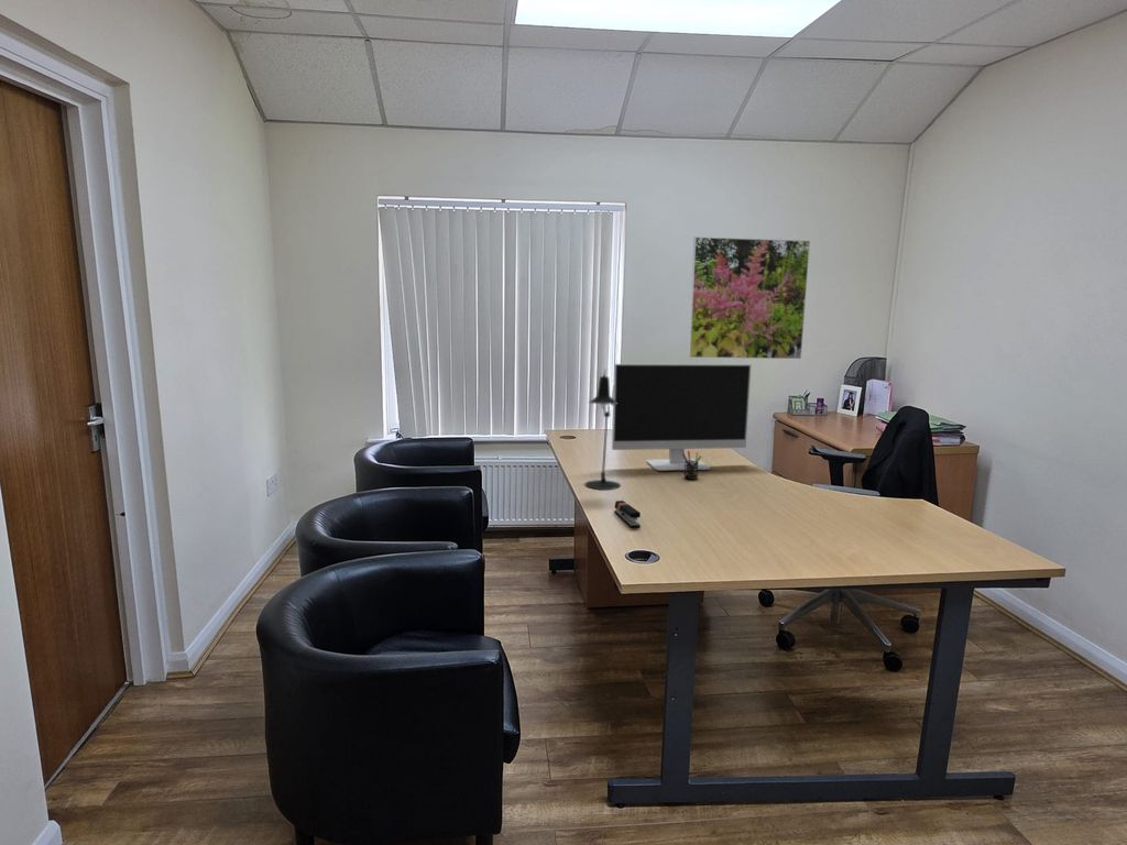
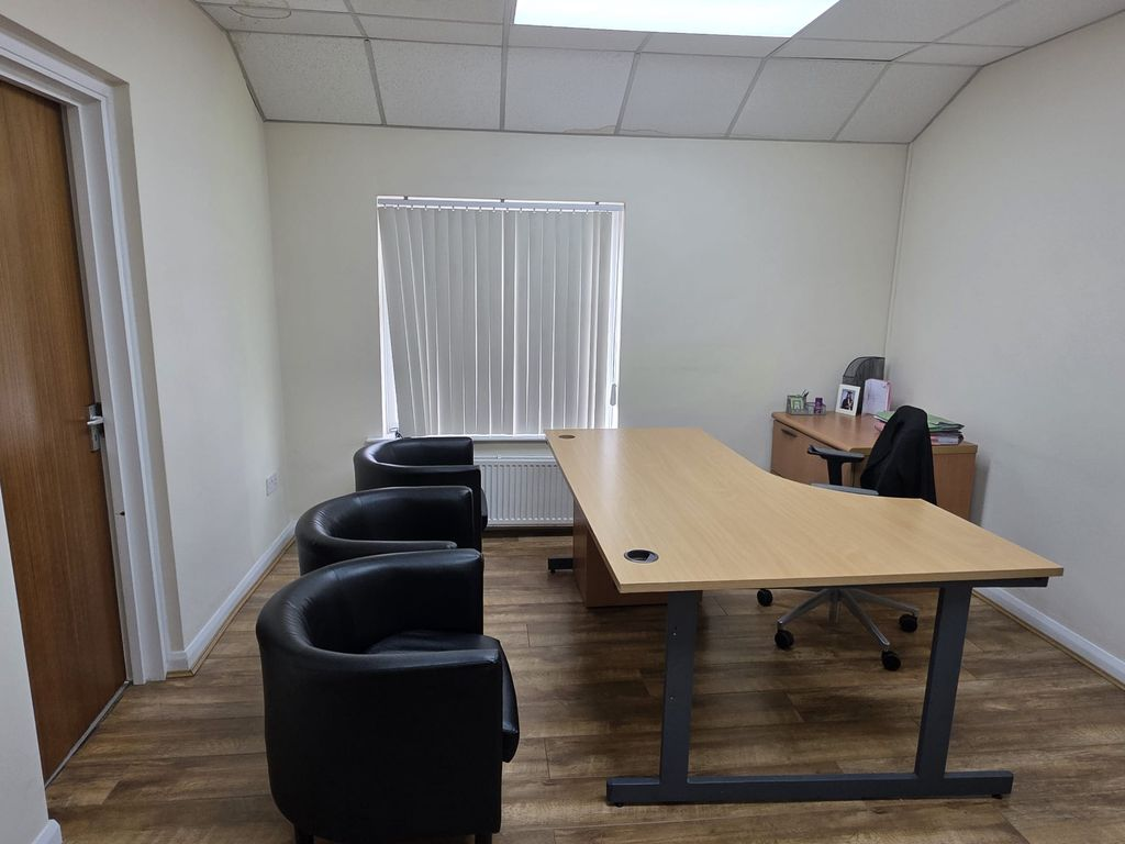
- stapler (626, 512)
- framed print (748, 299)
- computer monitor (679, 415)
- pen holder (692, 464)
- desk lamp (605, 427)
